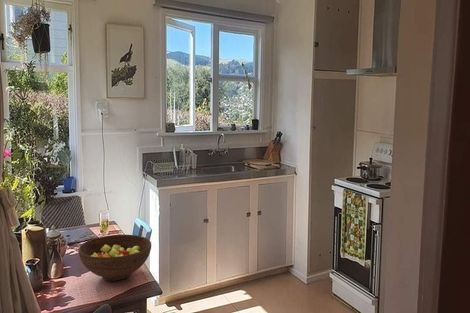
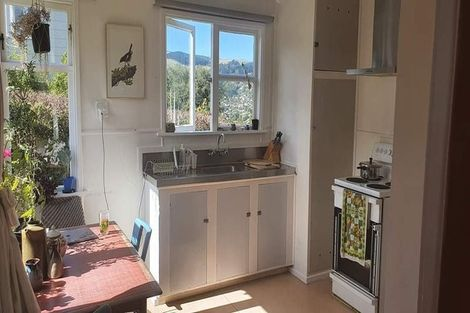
- fruit bowl (116, 260)
